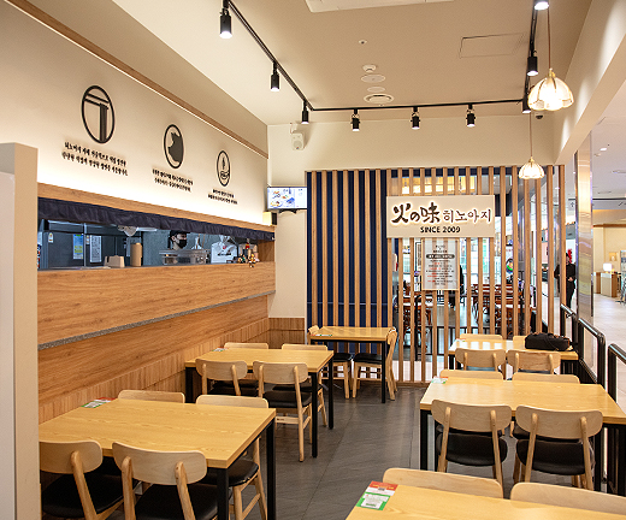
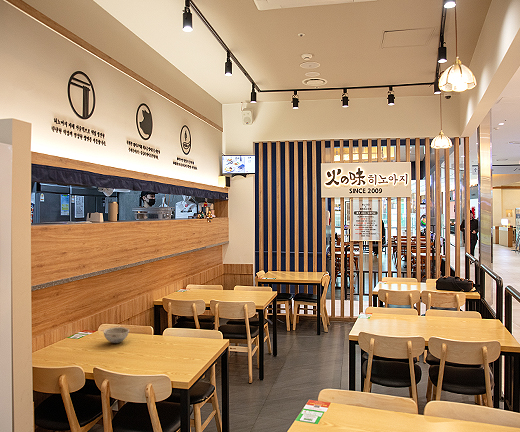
+ bowl (116, 336)
